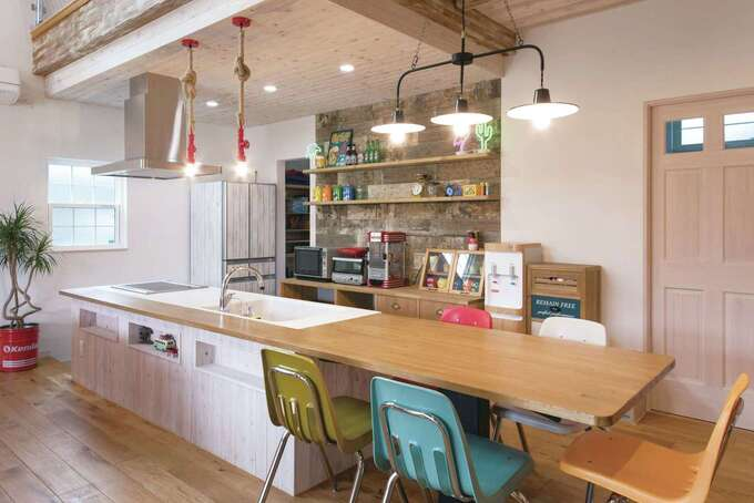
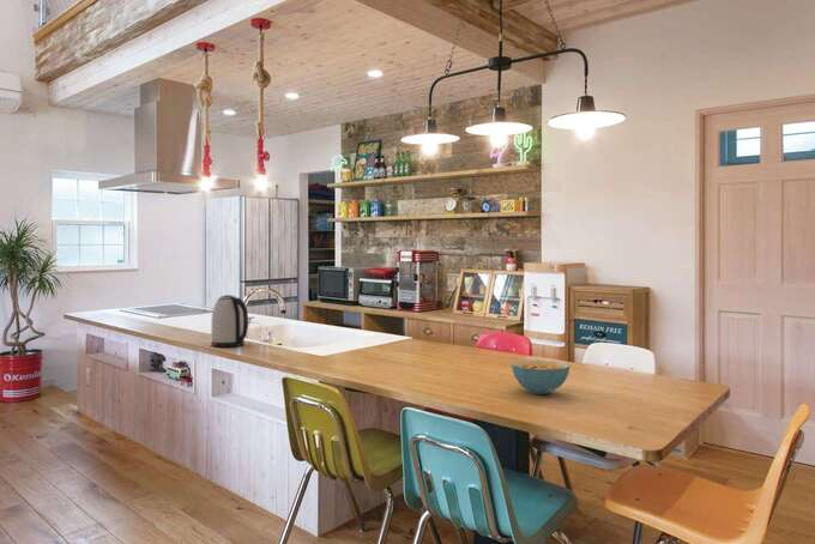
+ cereal bowl (539, 377)
+ kettle (231, 320)
